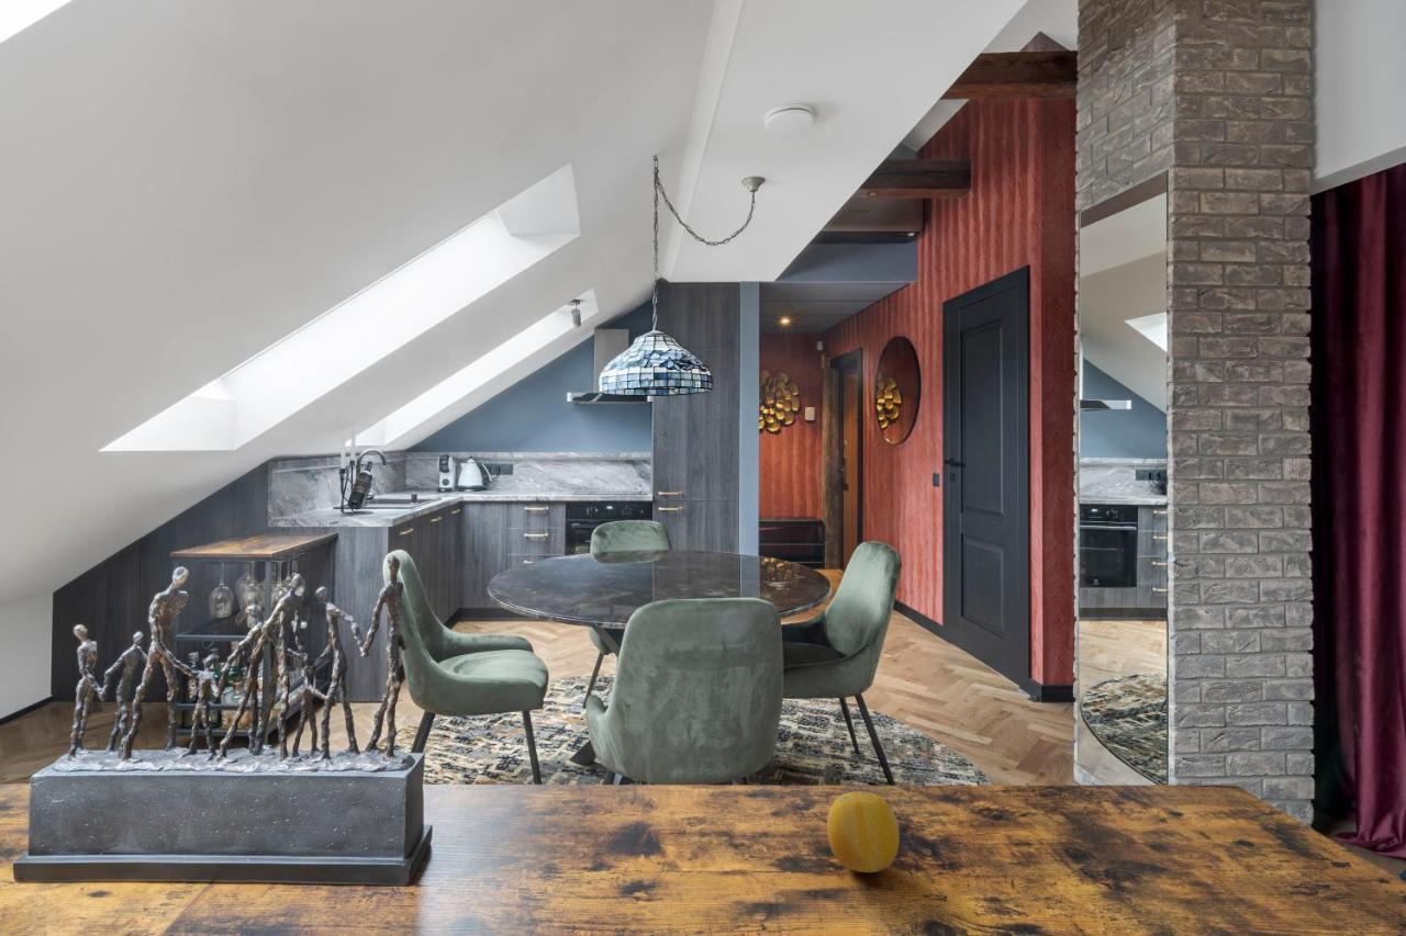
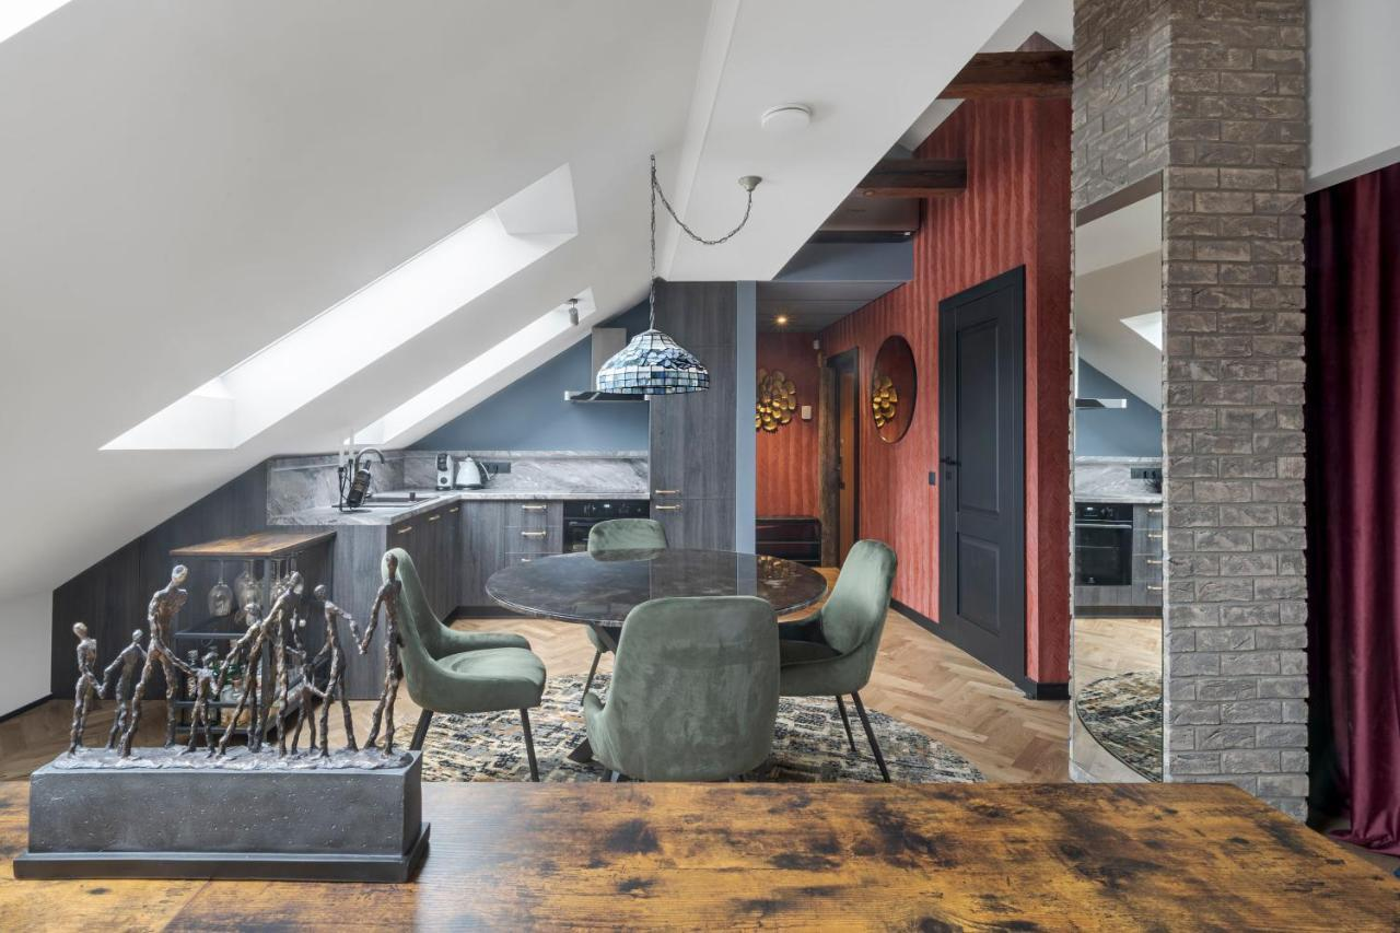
- fruit (862, 831)
